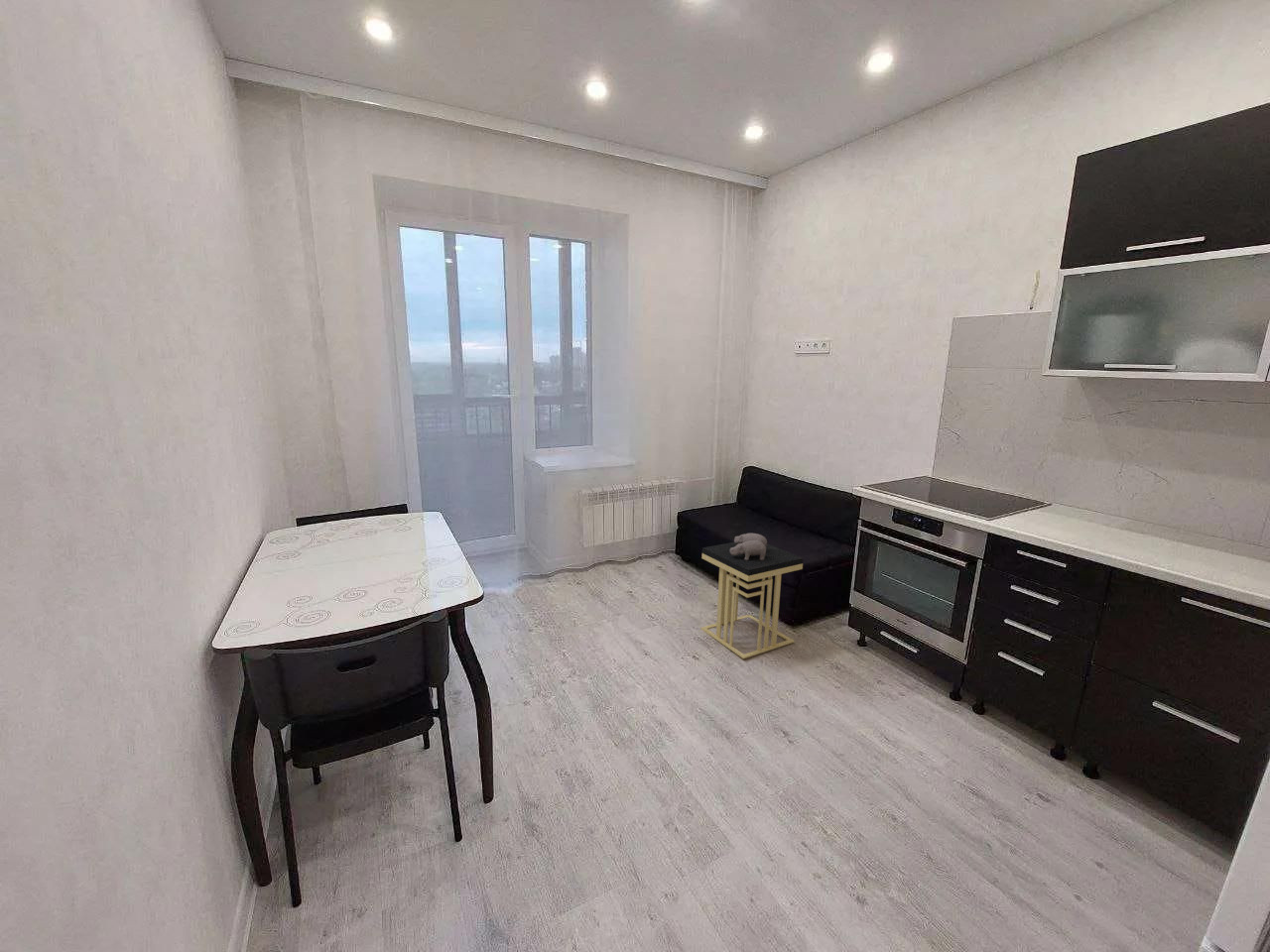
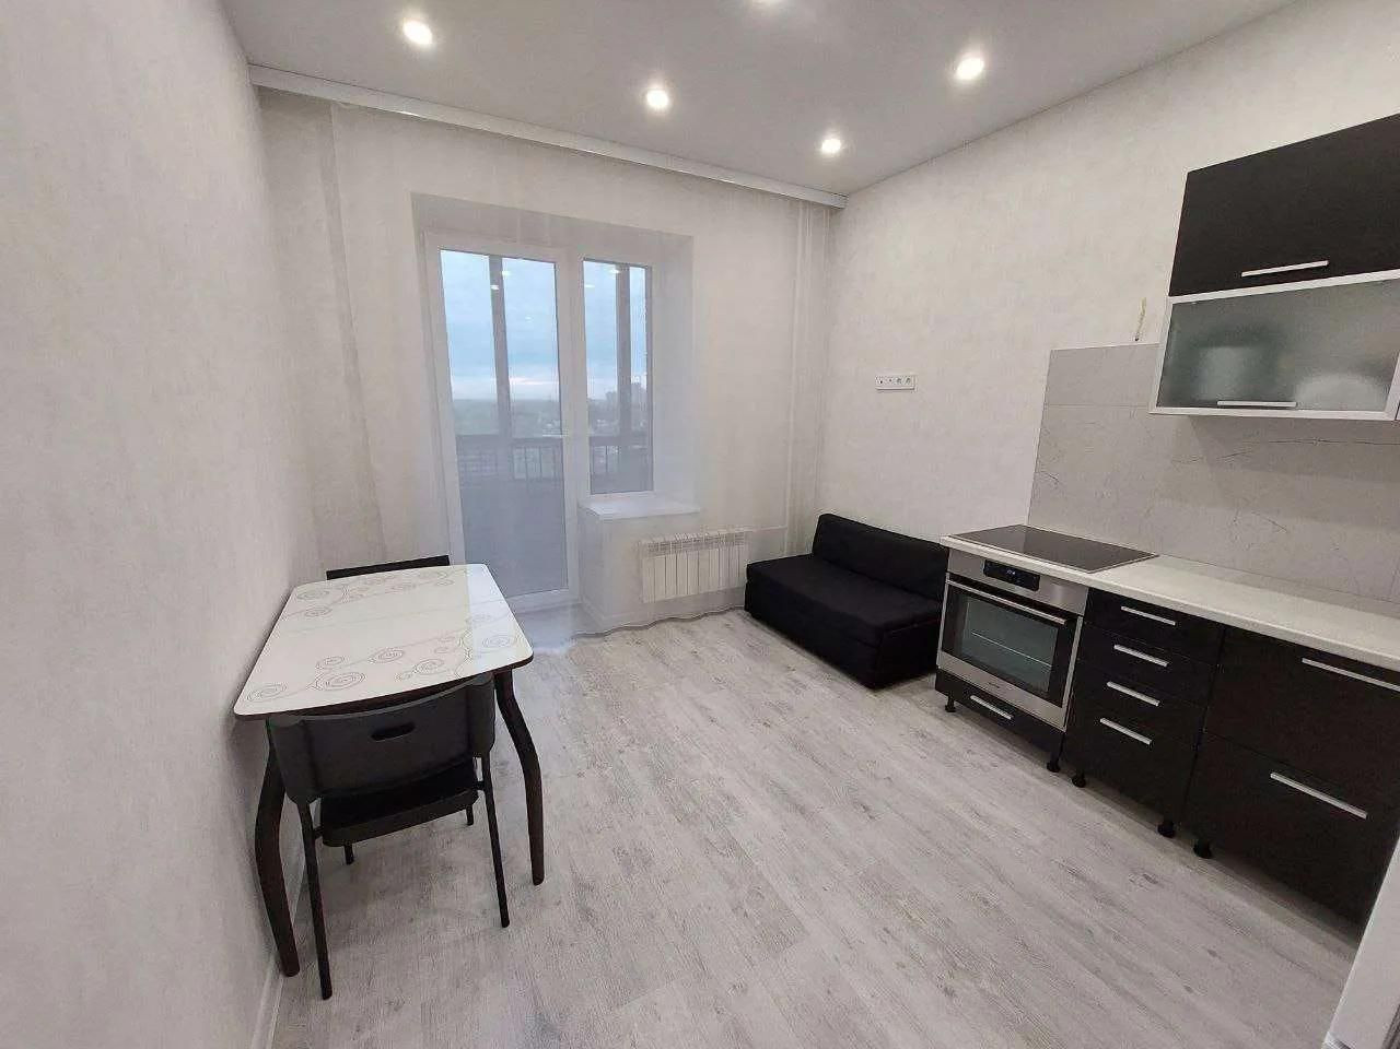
- side table (749, 587)
